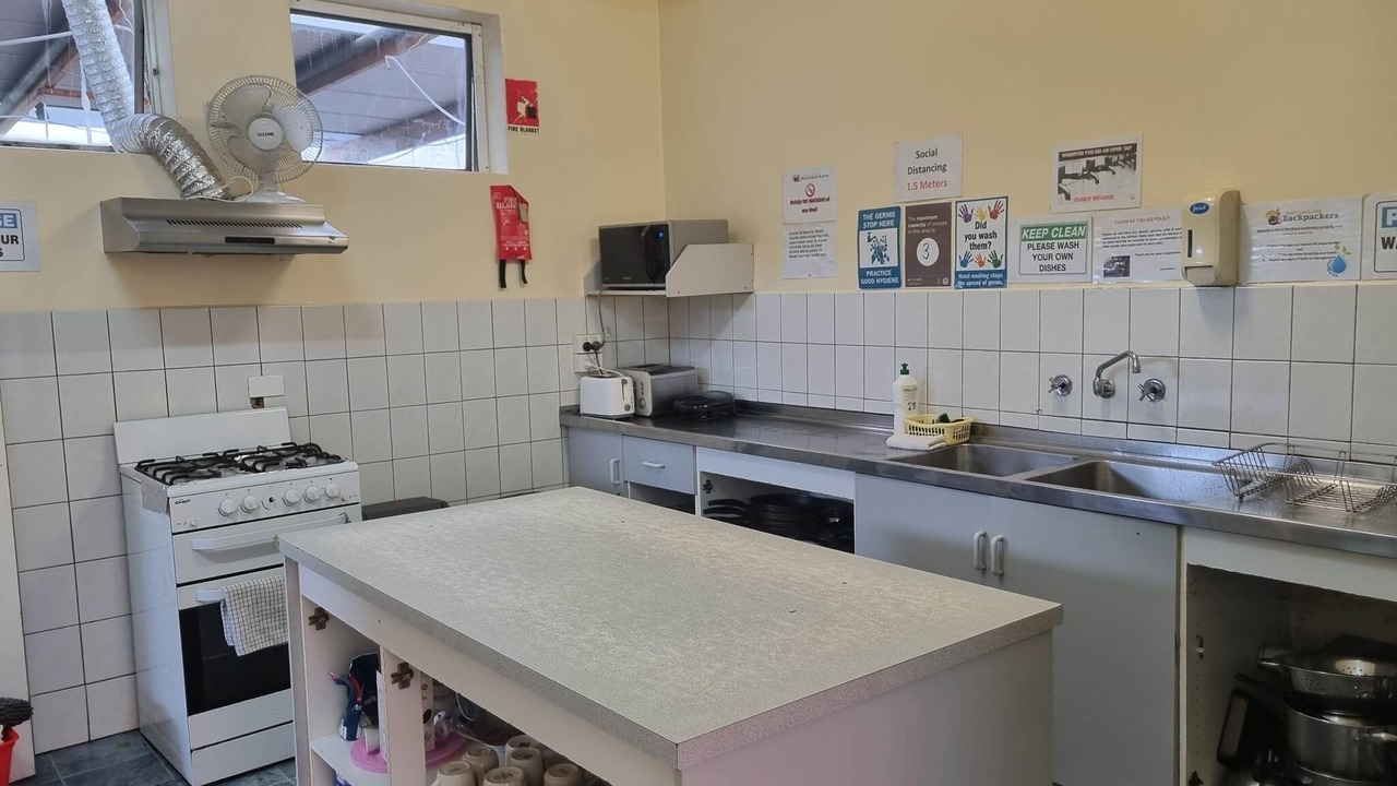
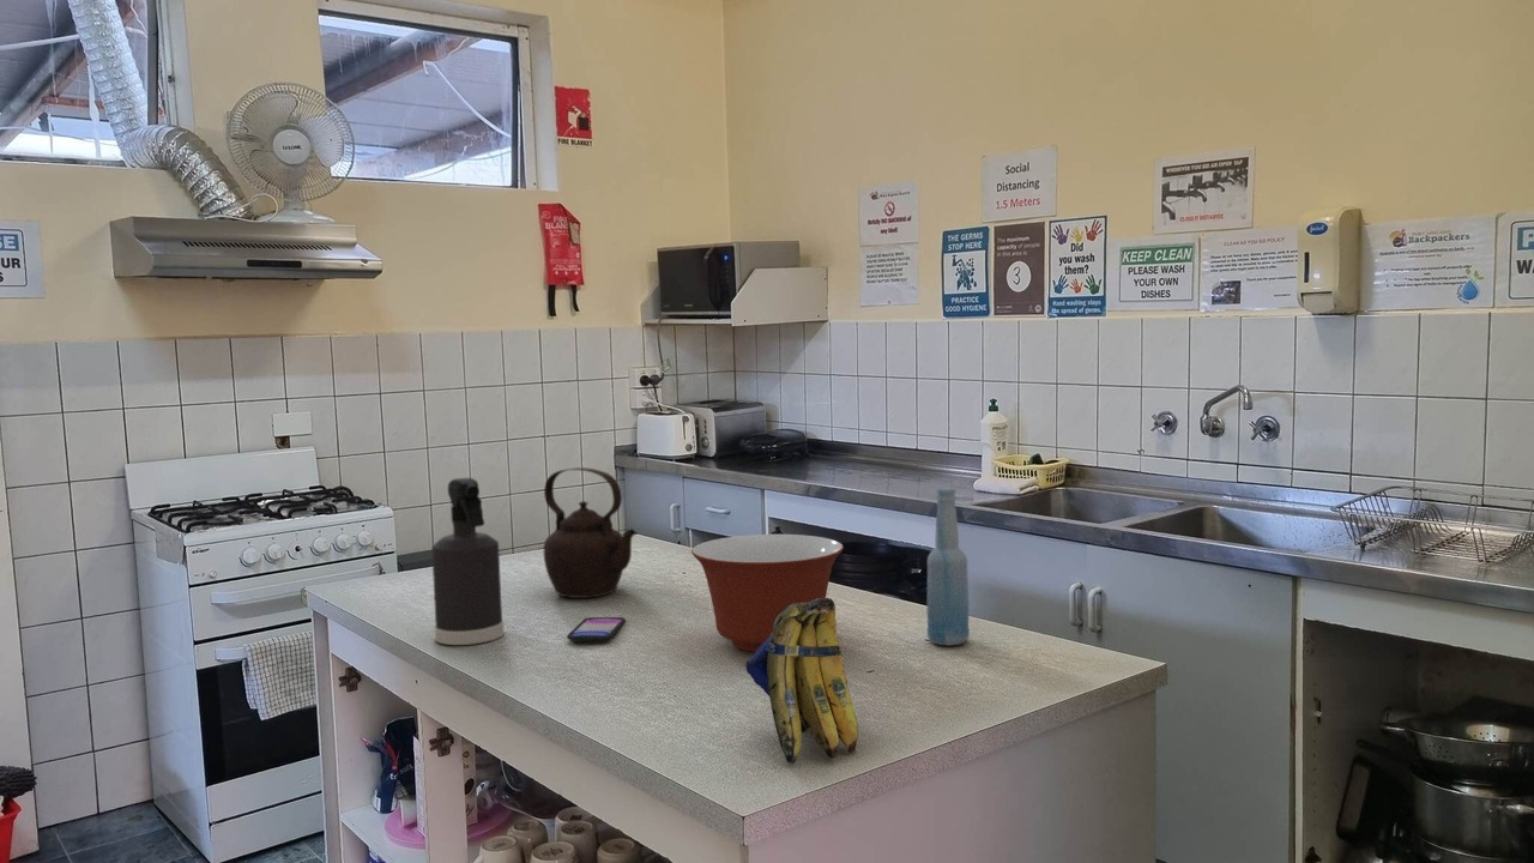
+ mixing bowl (768, 595)
+ banana (809, 666)
+ spray bottle (467, 557)
+ teapot (592, 531)
+ smartphone (597, 628)
+ bottle (947, 565)
